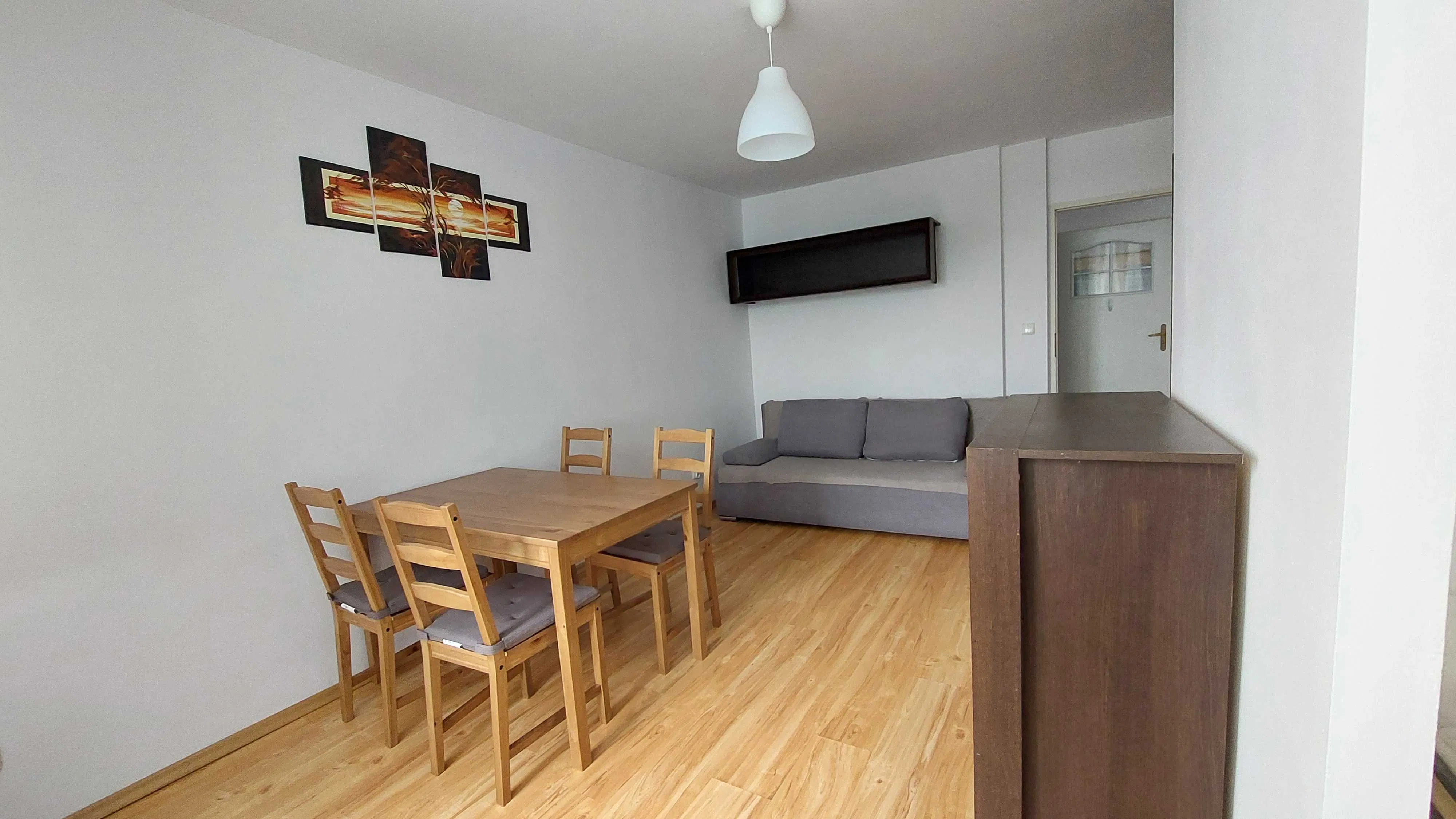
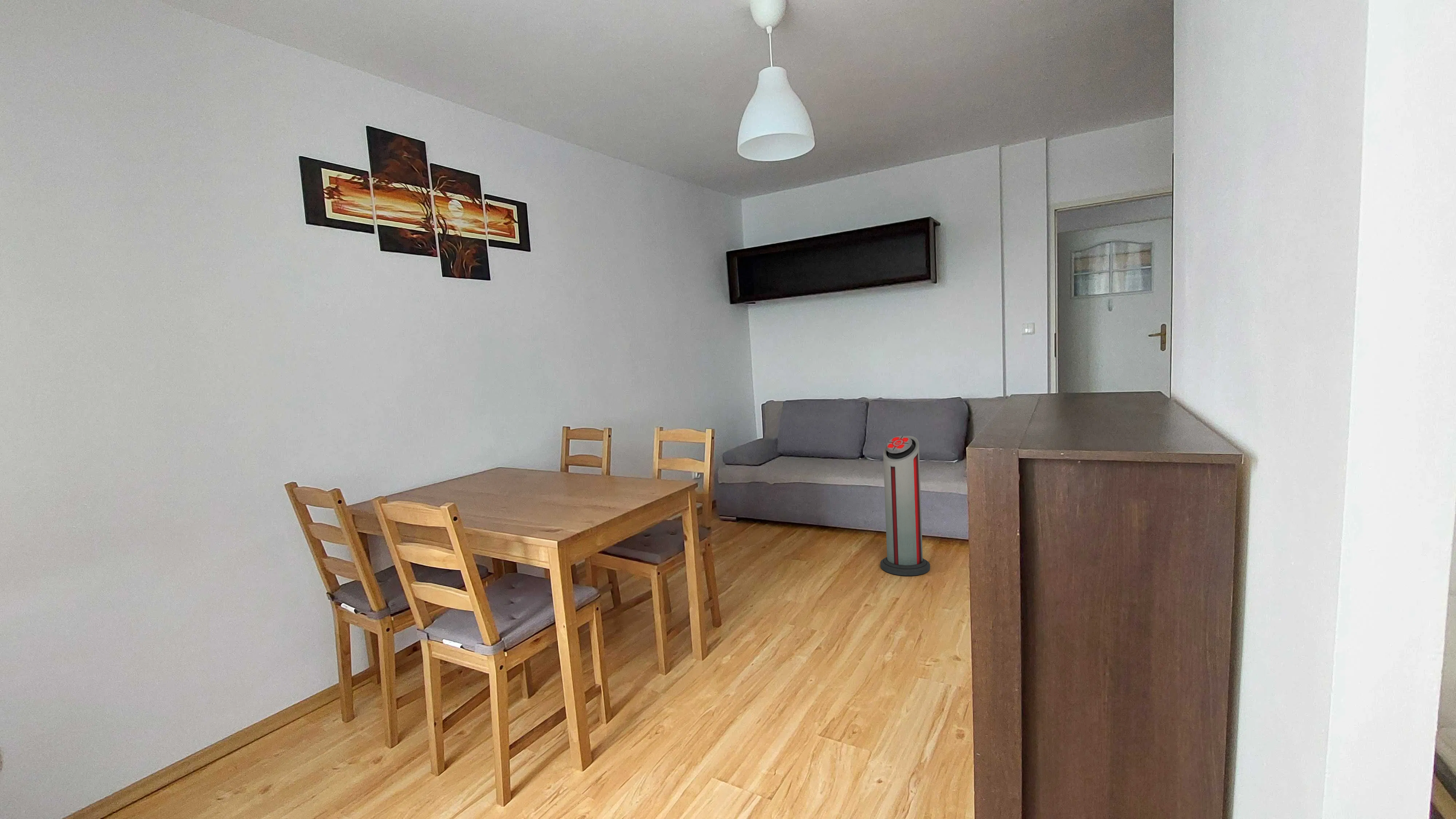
+ air purifier (903, 502)
